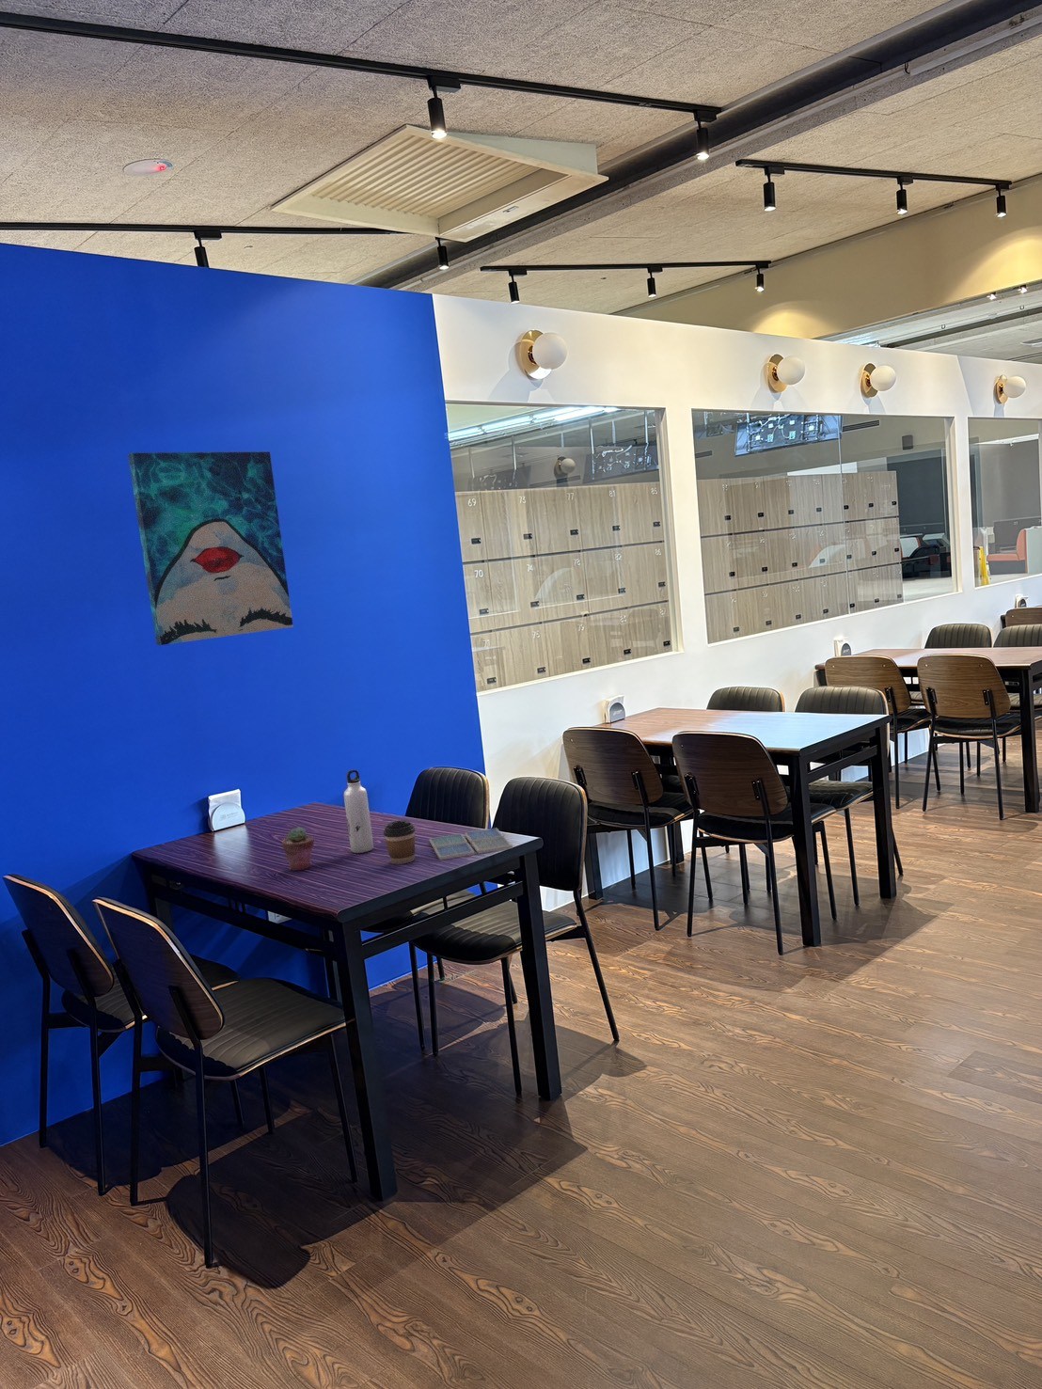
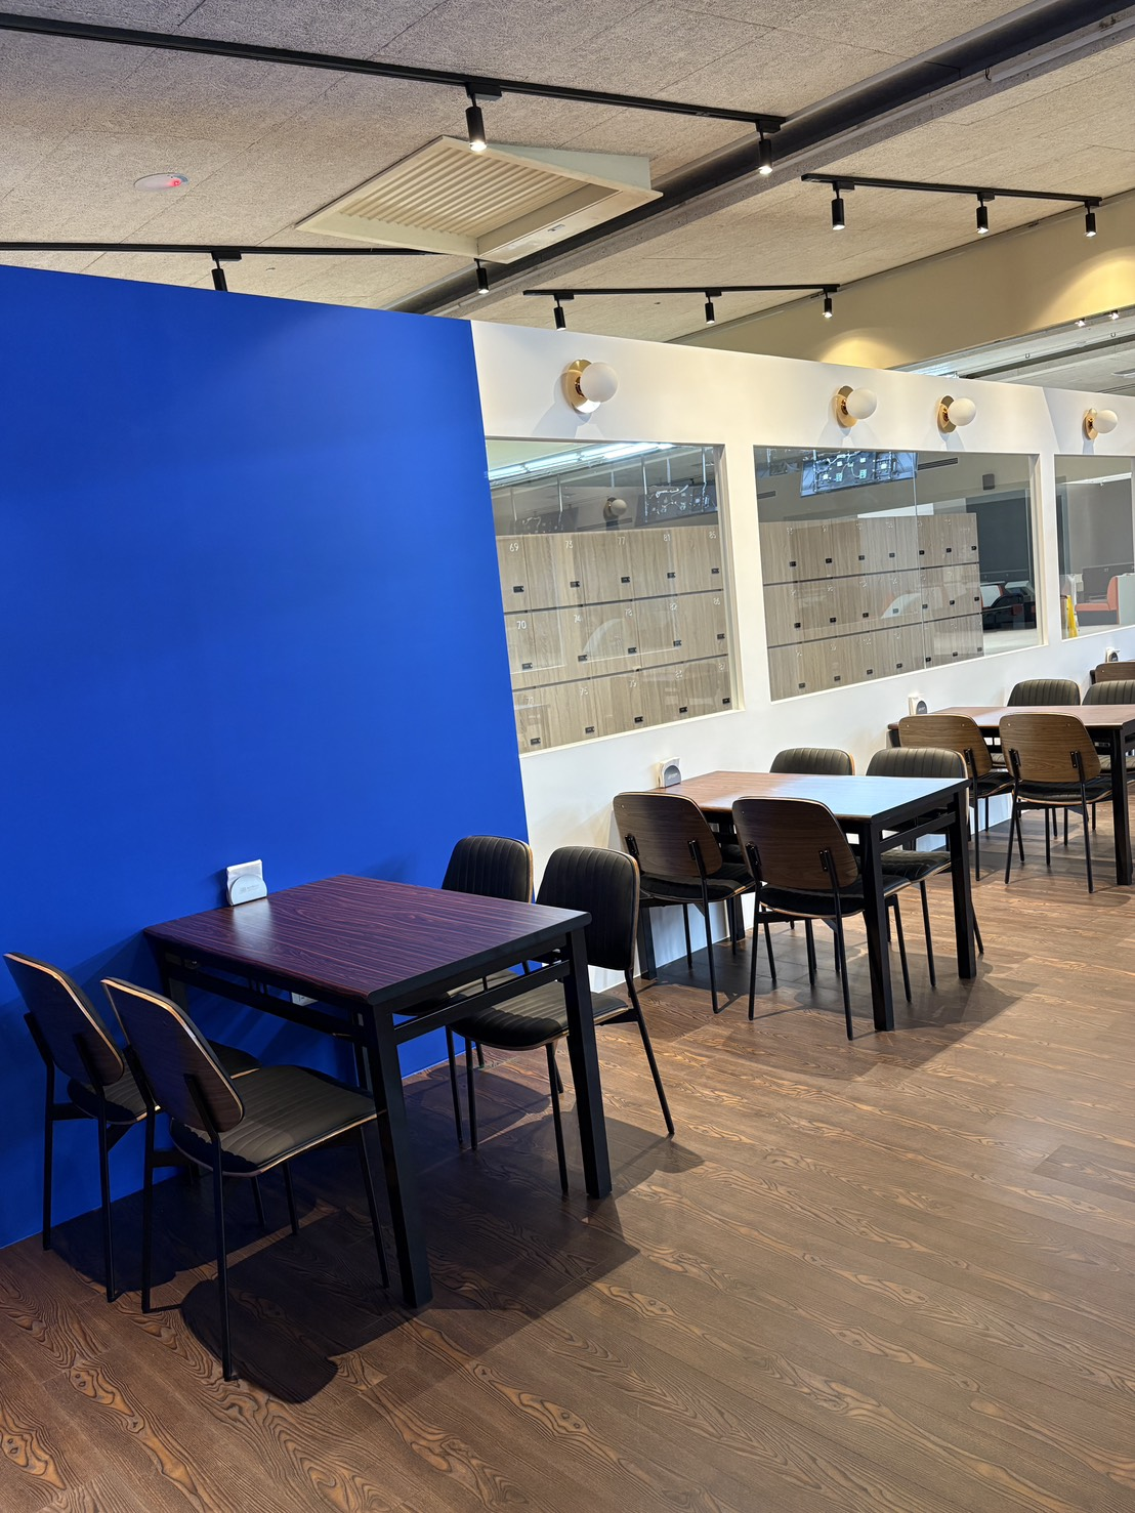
- drink coaster (468, 844)
- potted succulent (298, 847)
- water bottle (357, 810)
- wall art (215, 544)
- coffee cup (400, 840)
